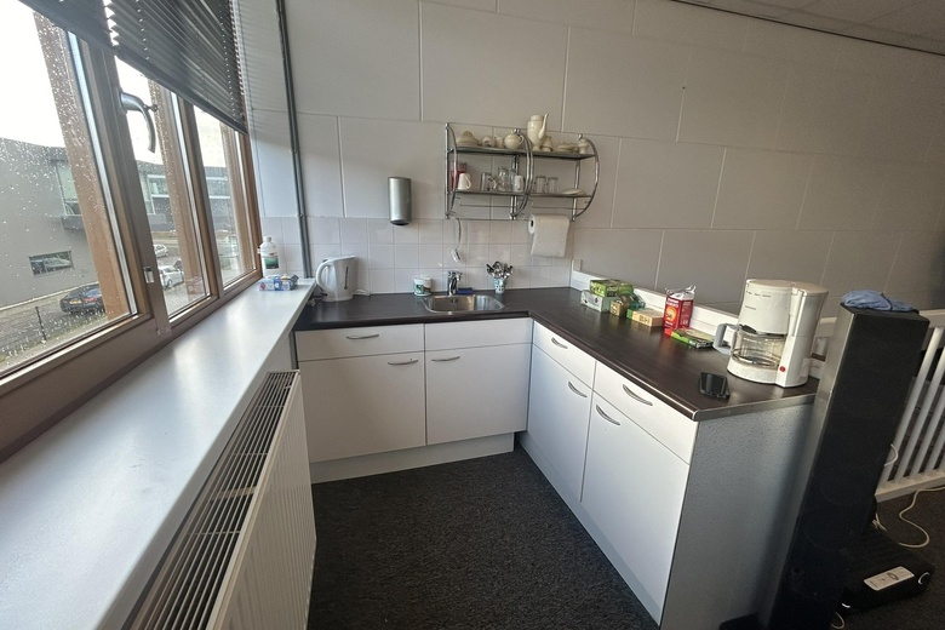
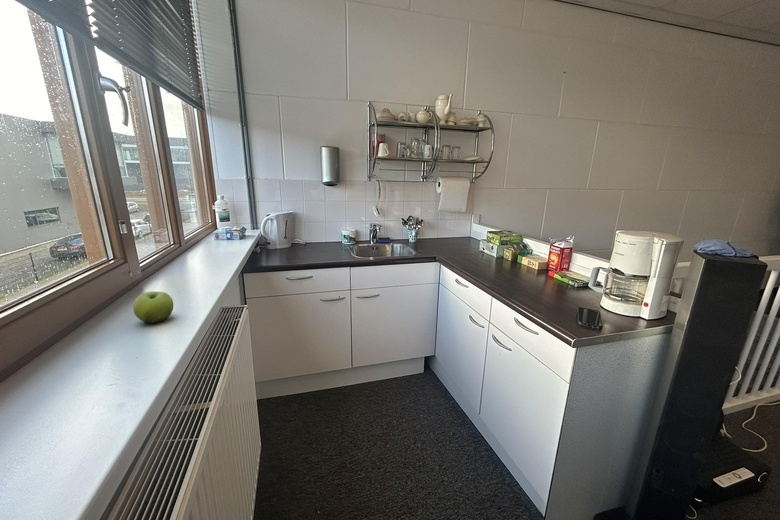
+ fruit (153, 306)
